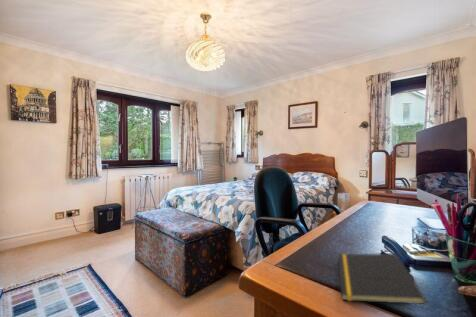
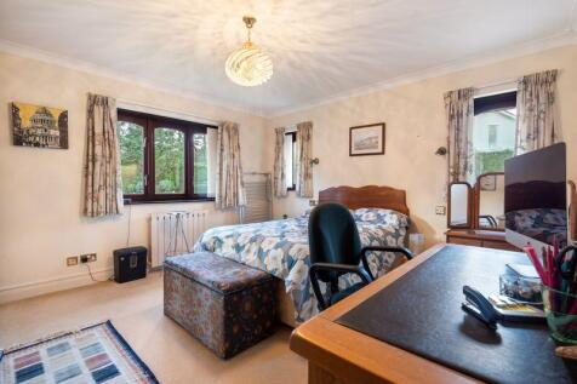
- notepad (372, 273)
